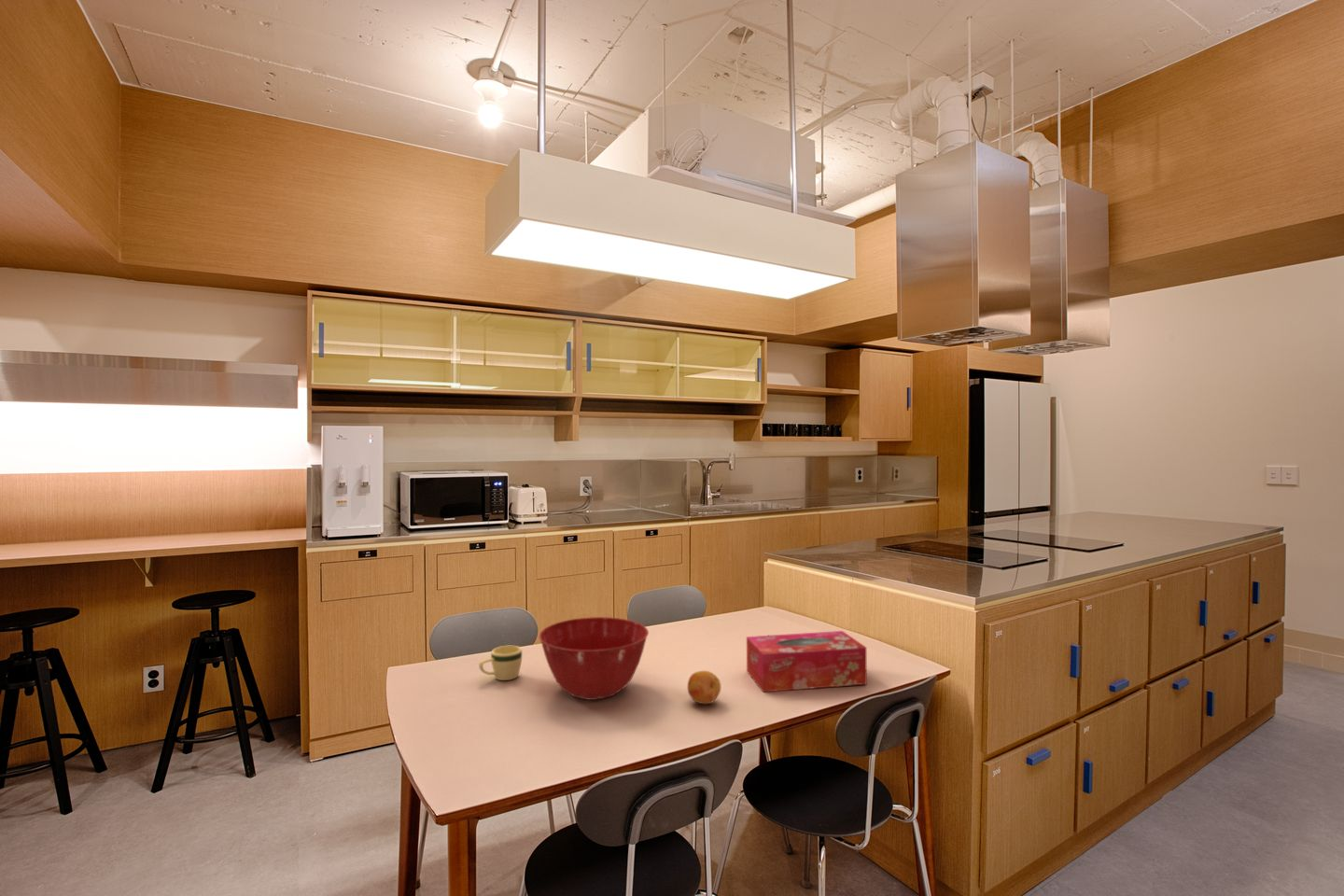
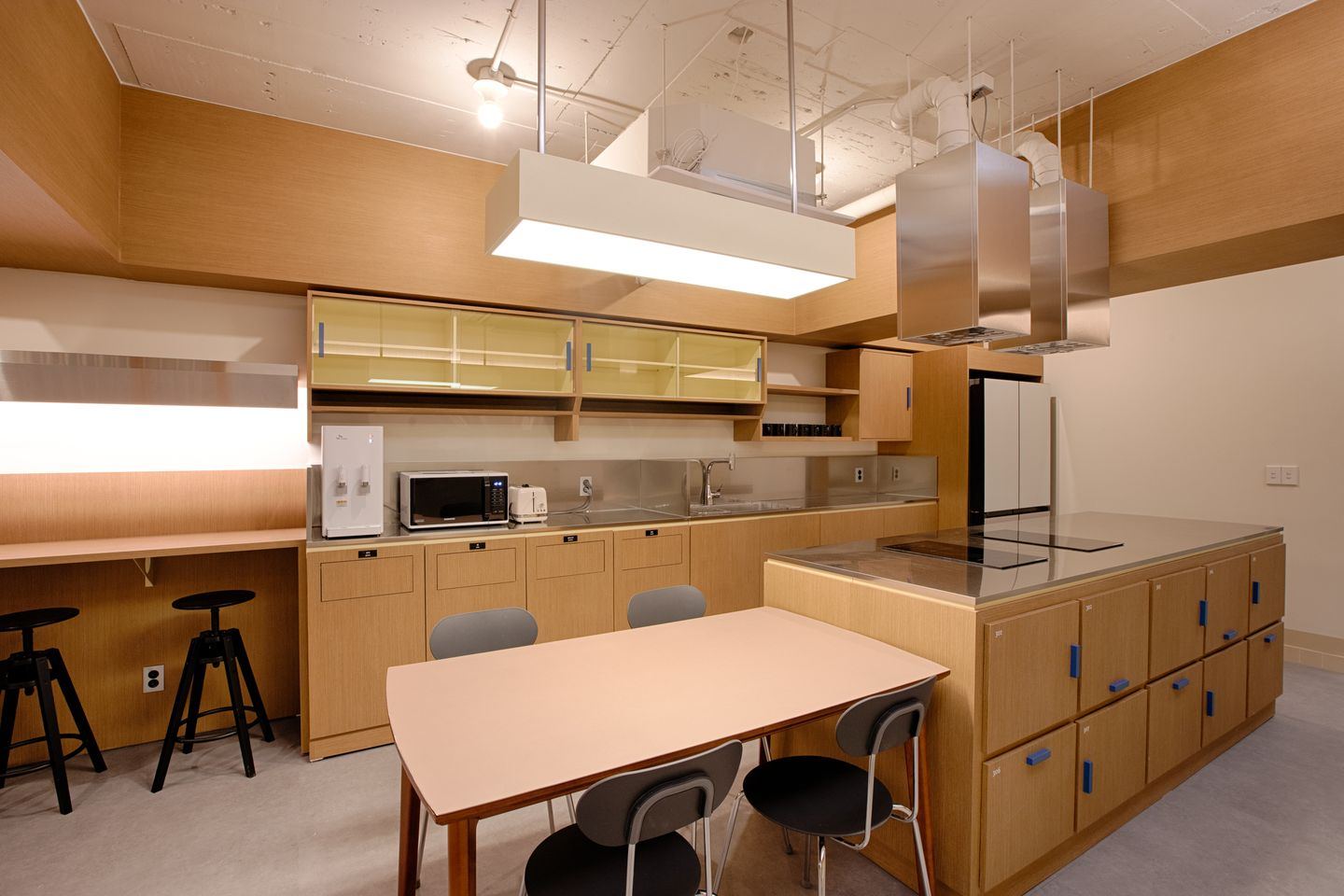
- tissue box (805, 659)
- fruit (704, 686)
- mug (500, 665)
- mixing bowl (595, 660)
